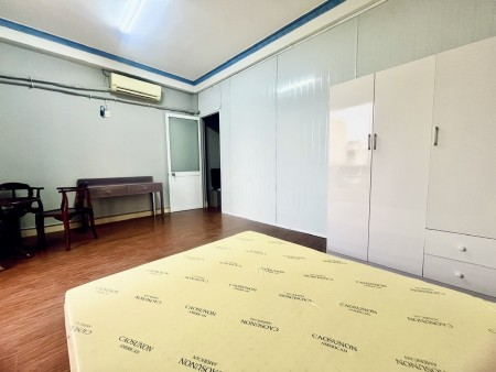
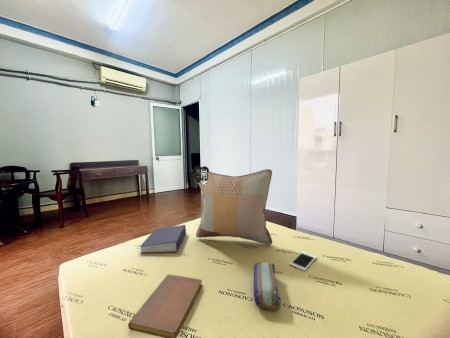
+ book (165, 237)
+ cell phone (303, 260)
+ decorative pillow (232, 204)
+ pencil case (265, 282)
+ notebook (170, 300)
